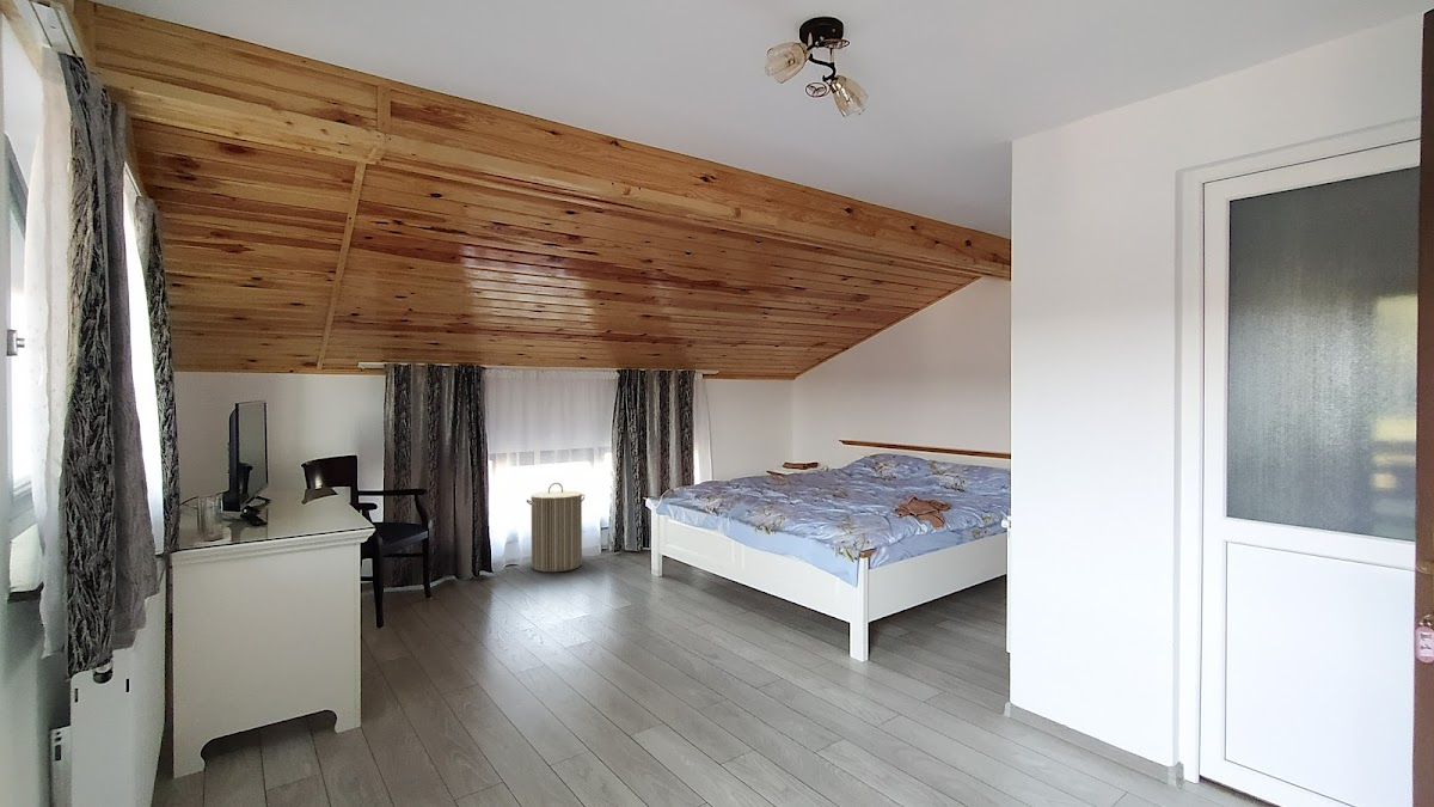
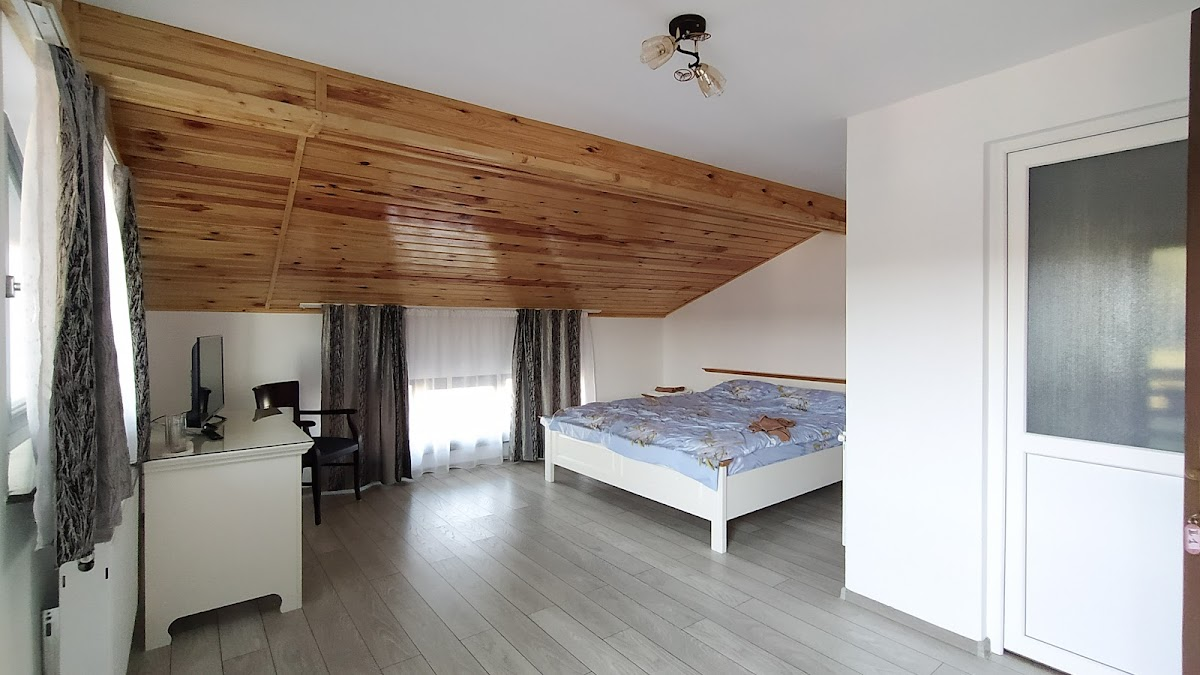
- laundry hamper (556, 524)
